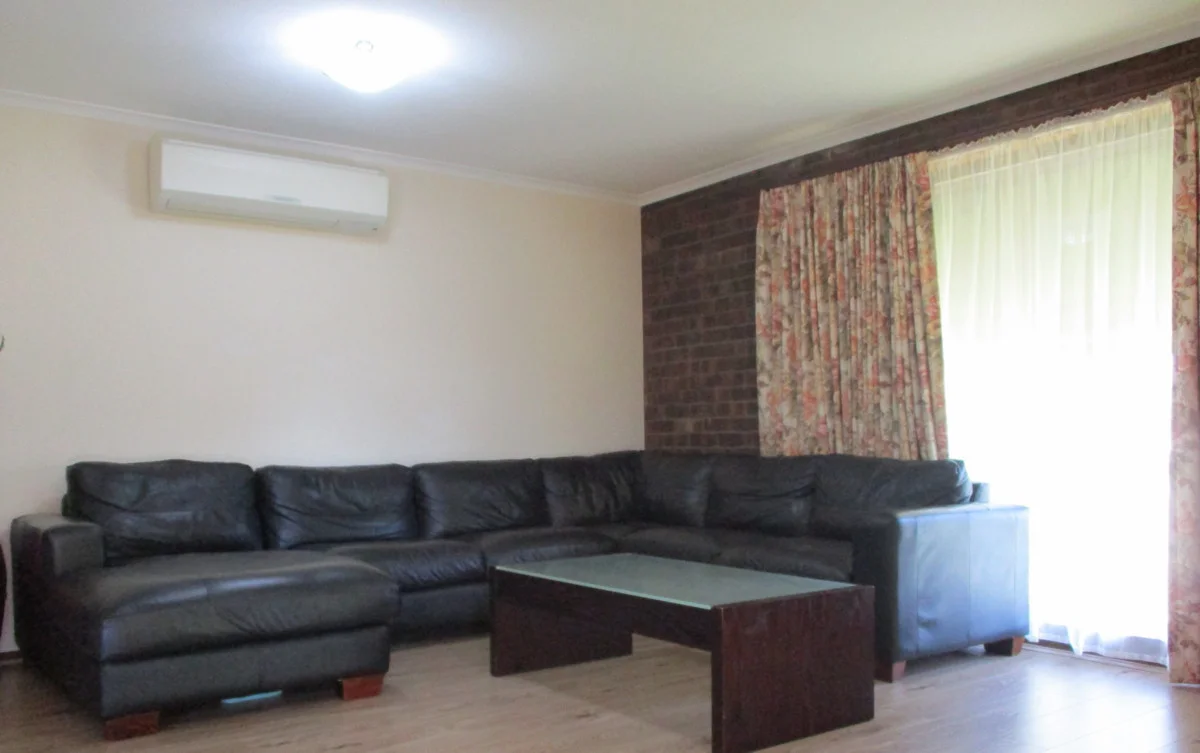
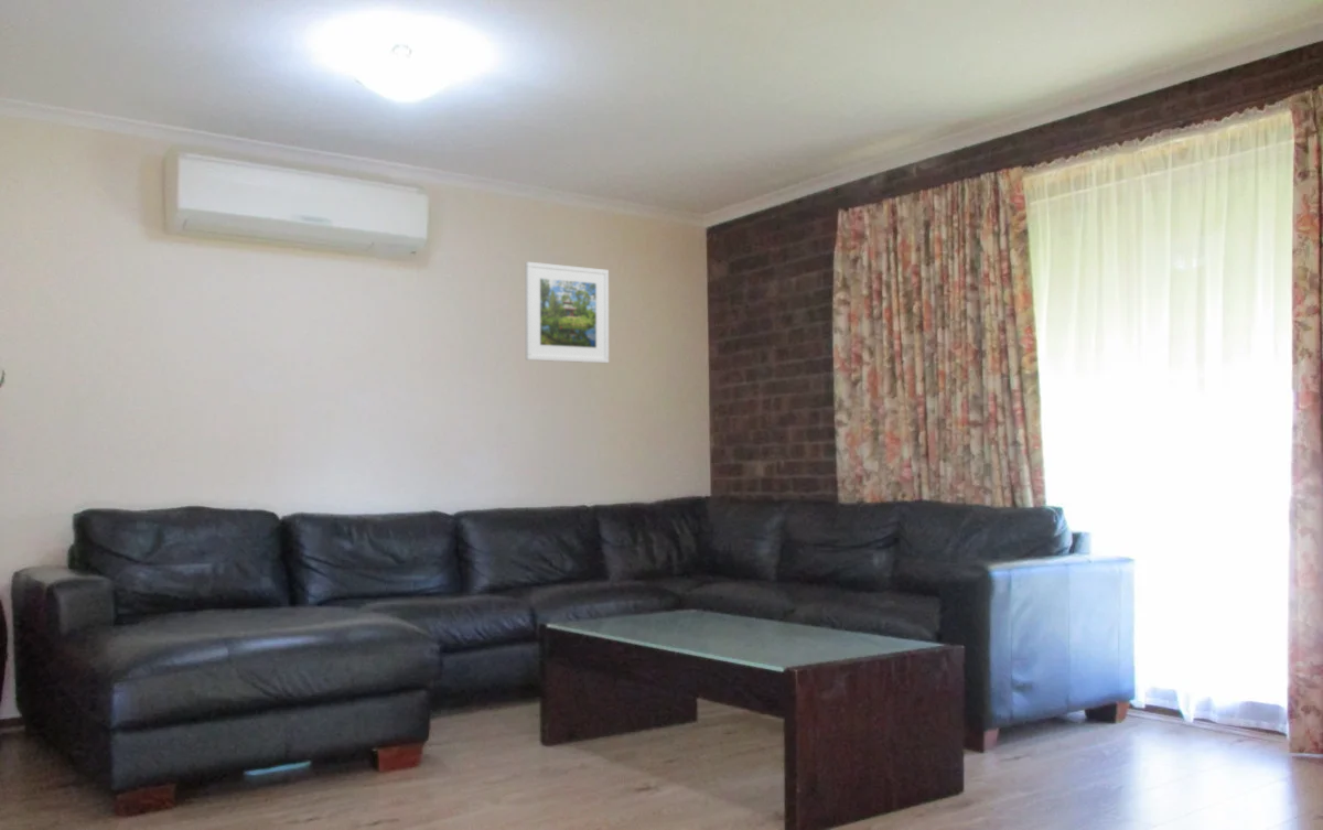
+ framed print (568, 313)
